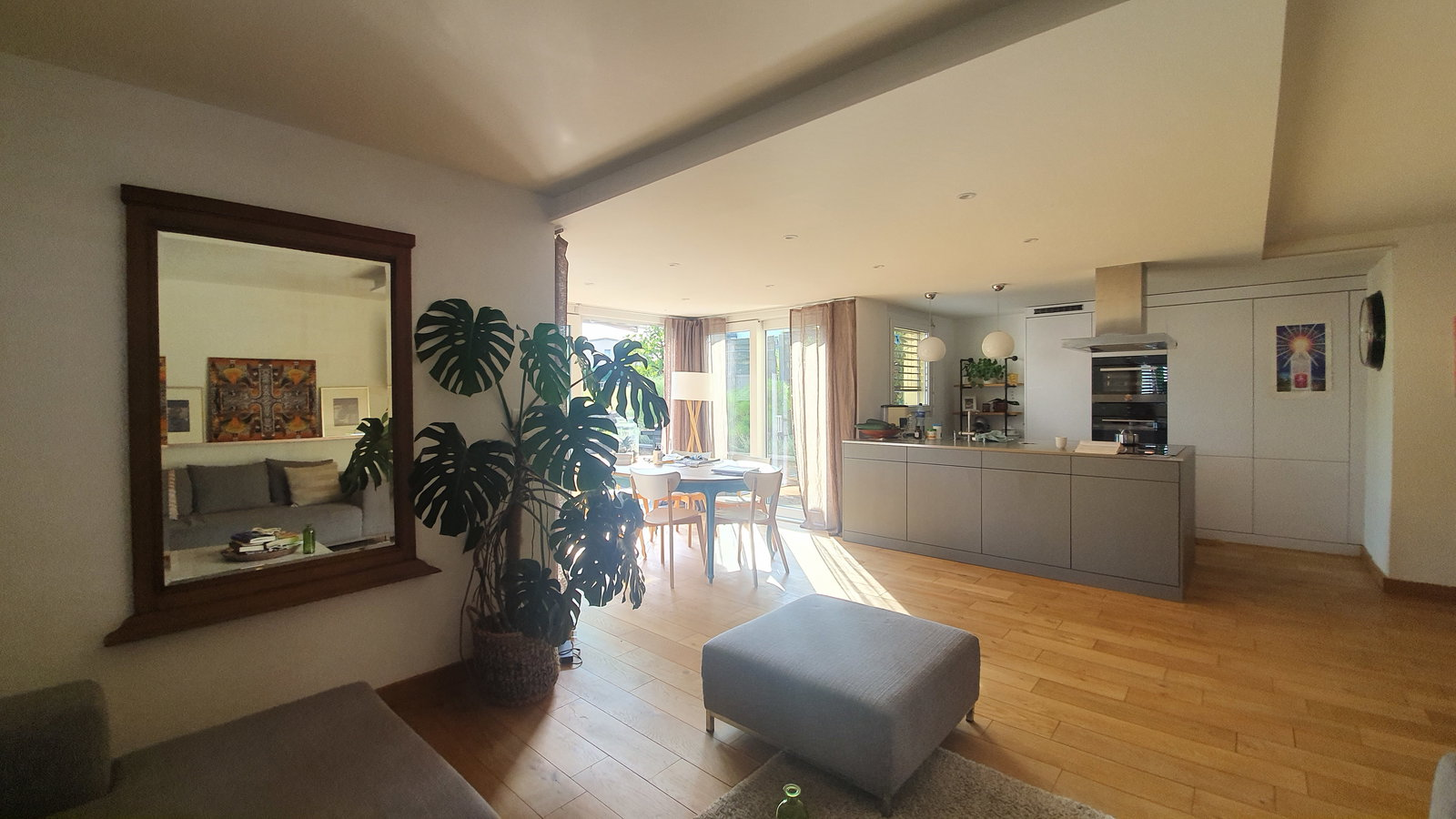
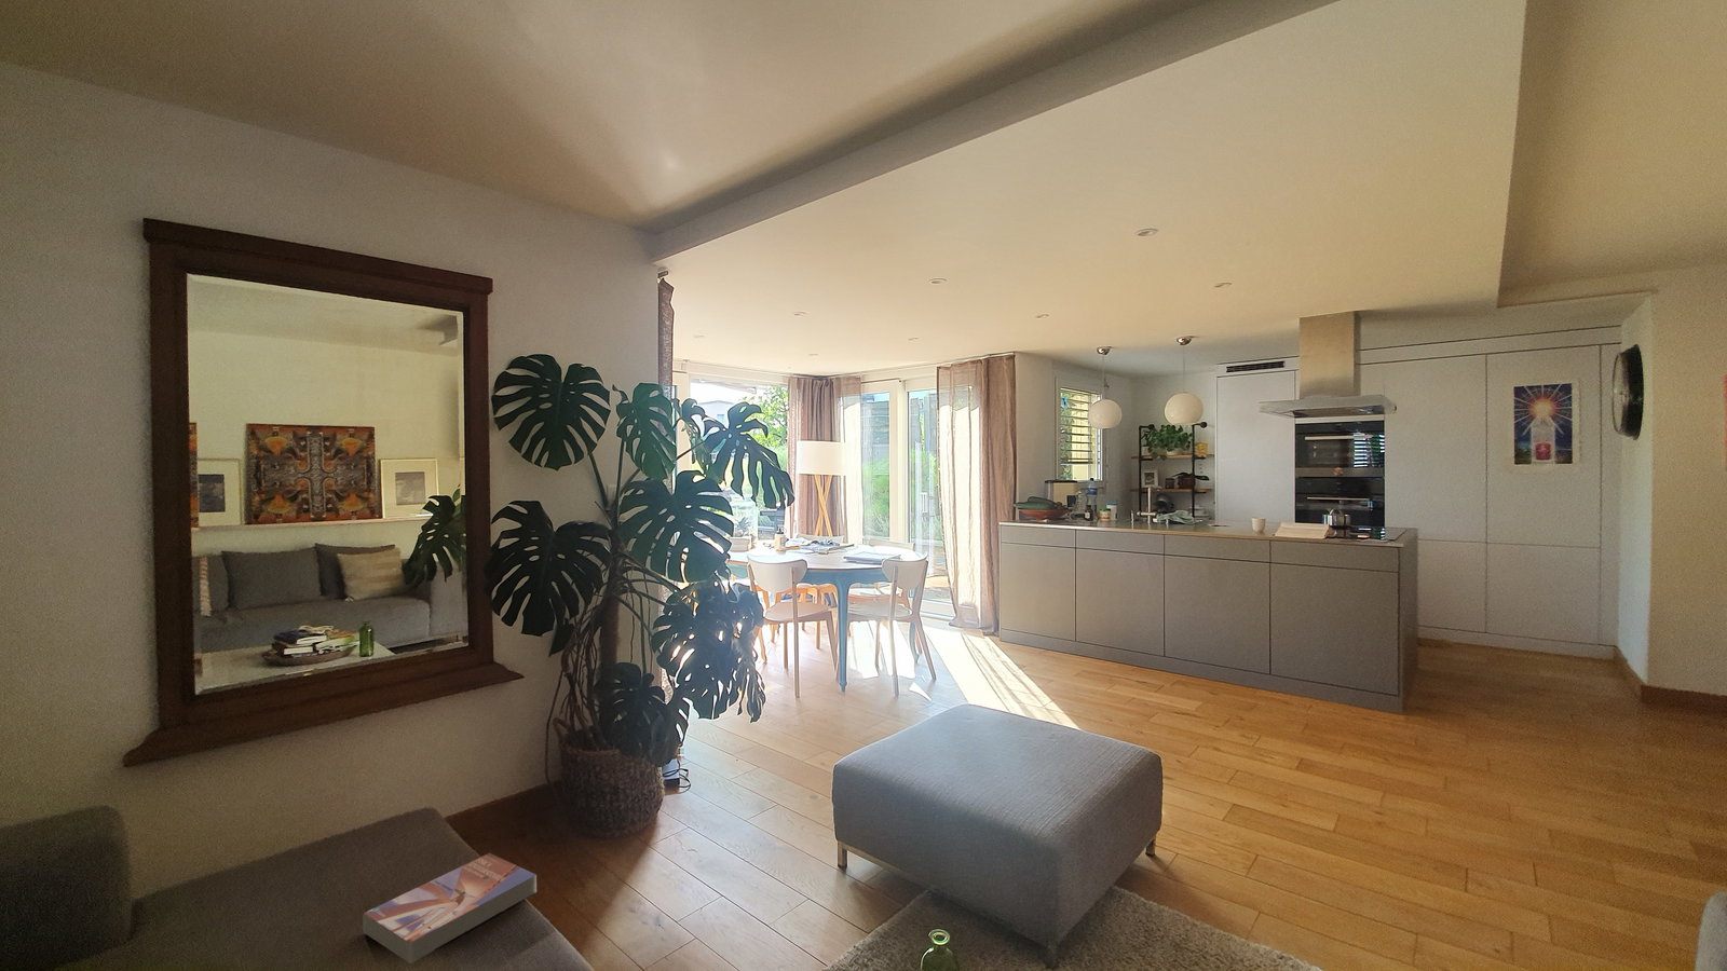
+ textbook (453, 902)
